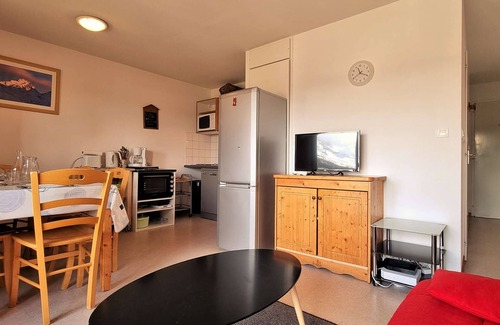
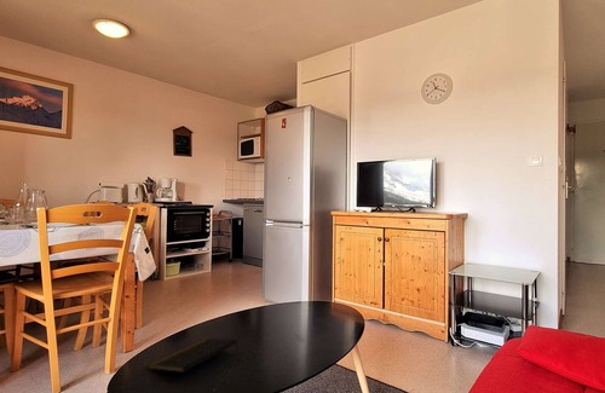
+ notepad (195, 353)
